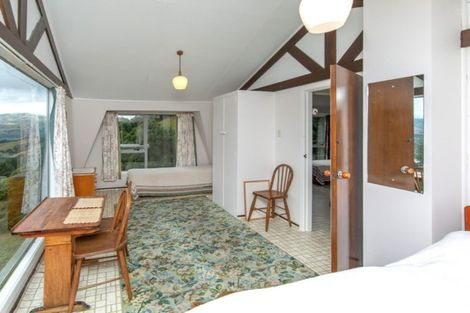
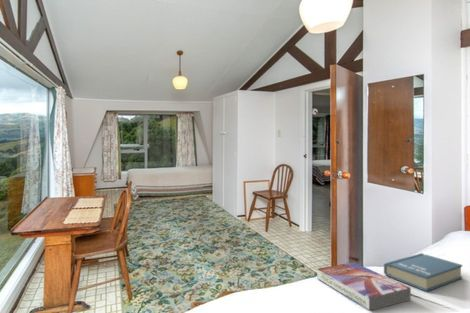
+ book (422, 270)
+ textbook (360, 282)
